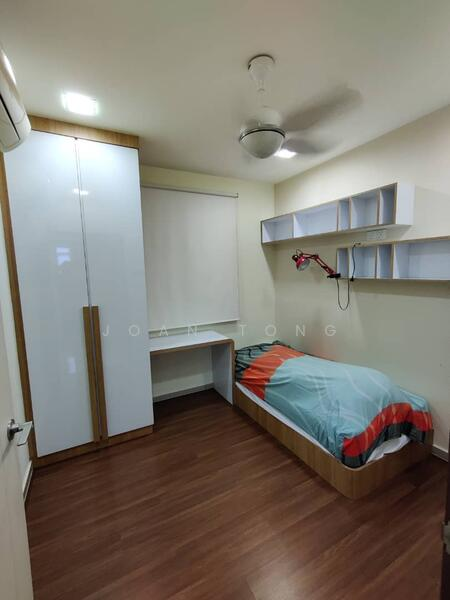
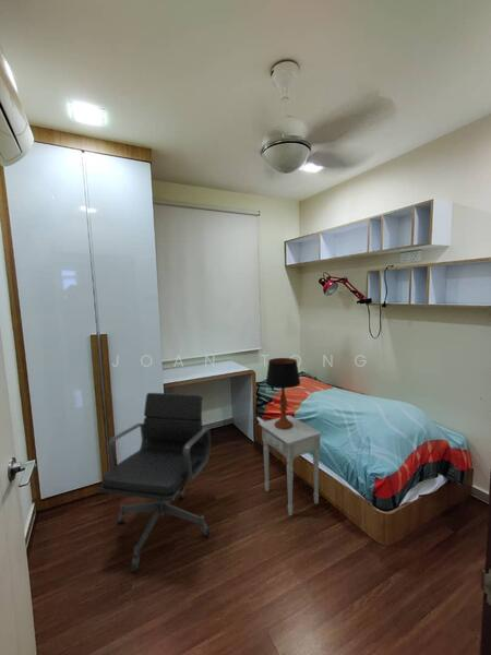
+ nightstand (288, 463)
+ office chair (158, 468)
+ table lamp (283, 393)
